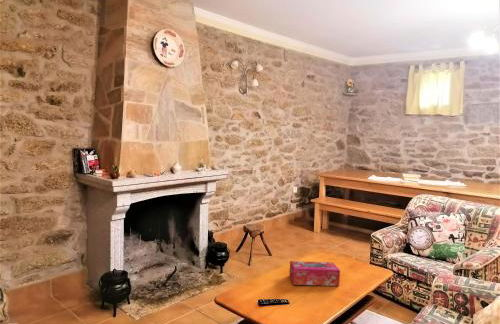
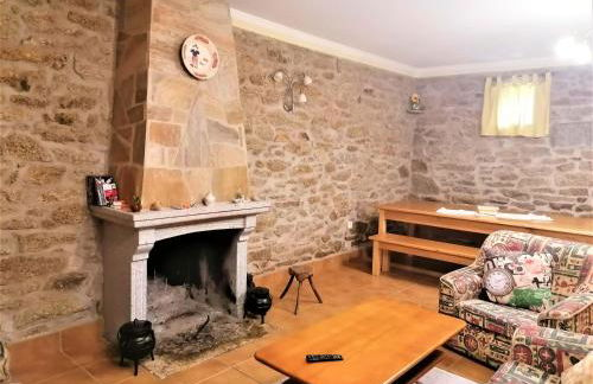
- tissue box (313, 273)
